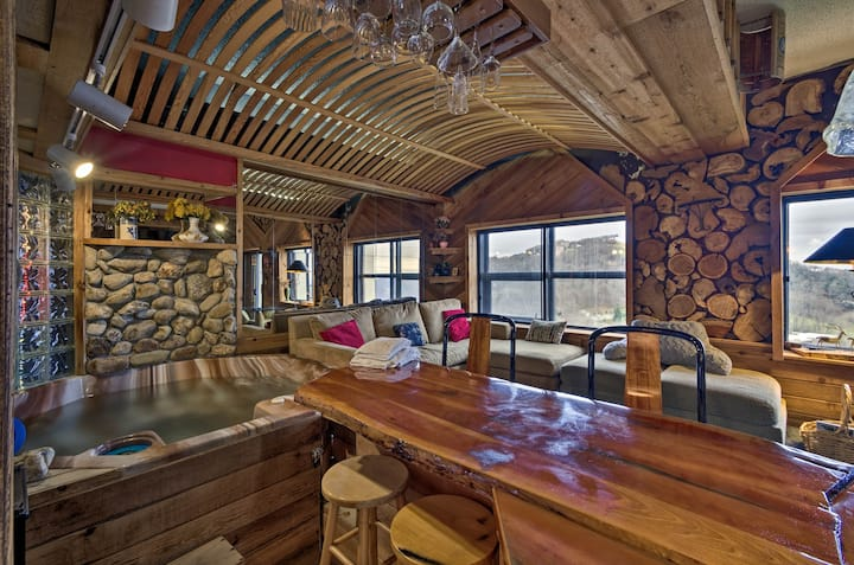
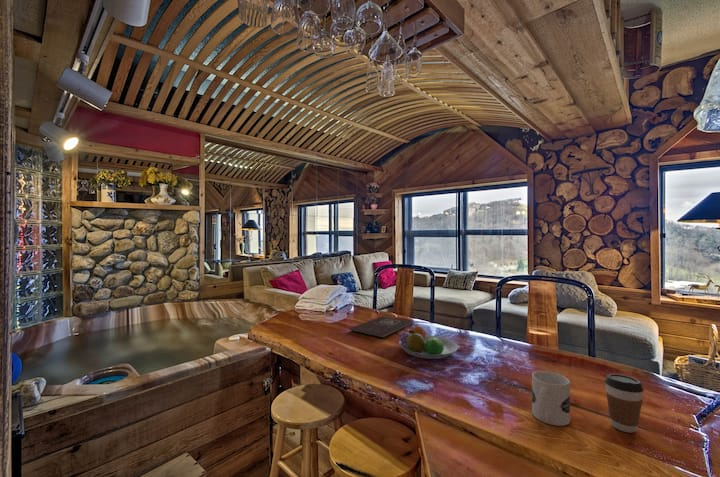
+ fruit bowl (427, 339)
+ book (382, 325)
+ mug (548, 399)
+ coffee cup (623, 402)
